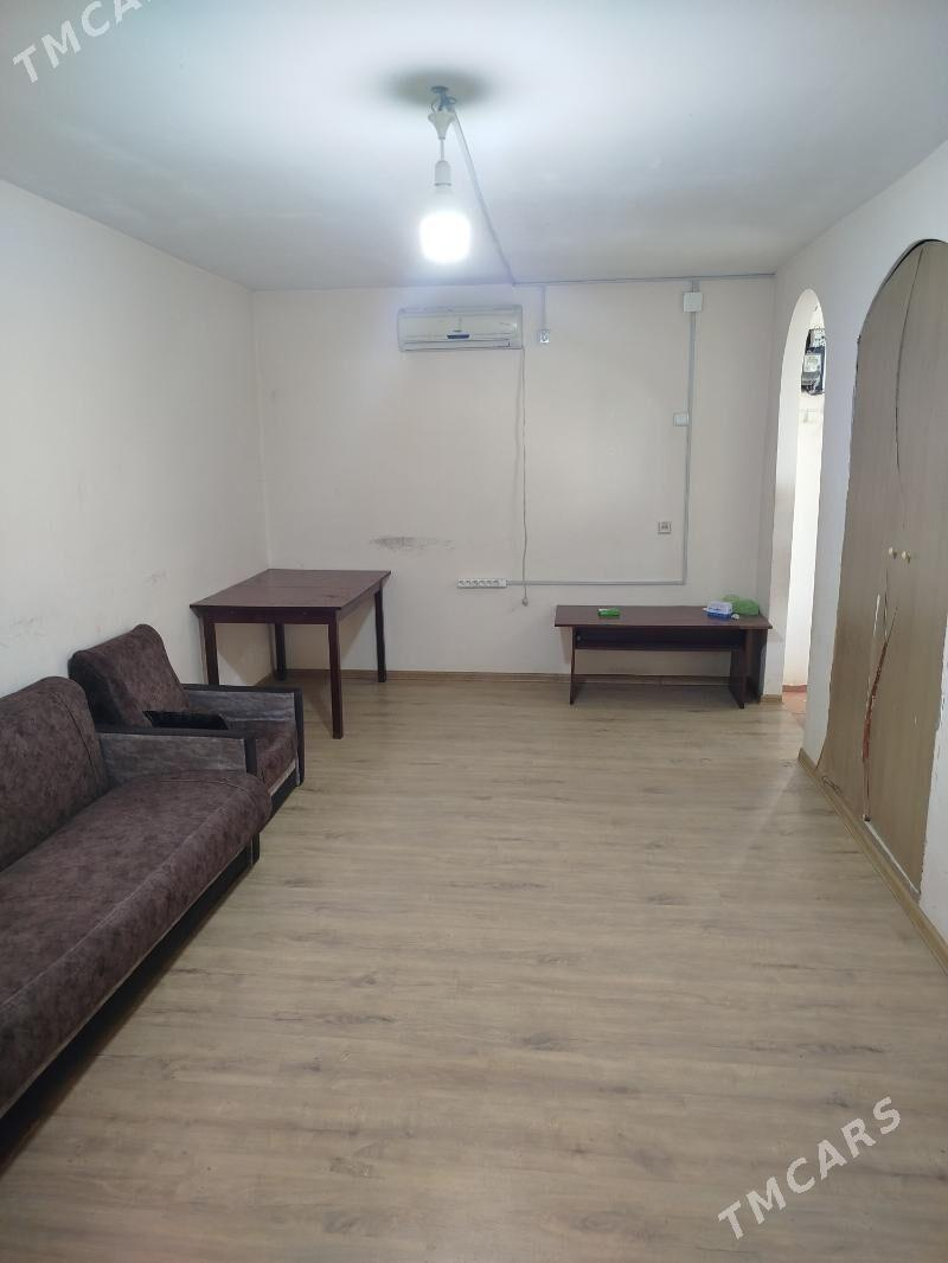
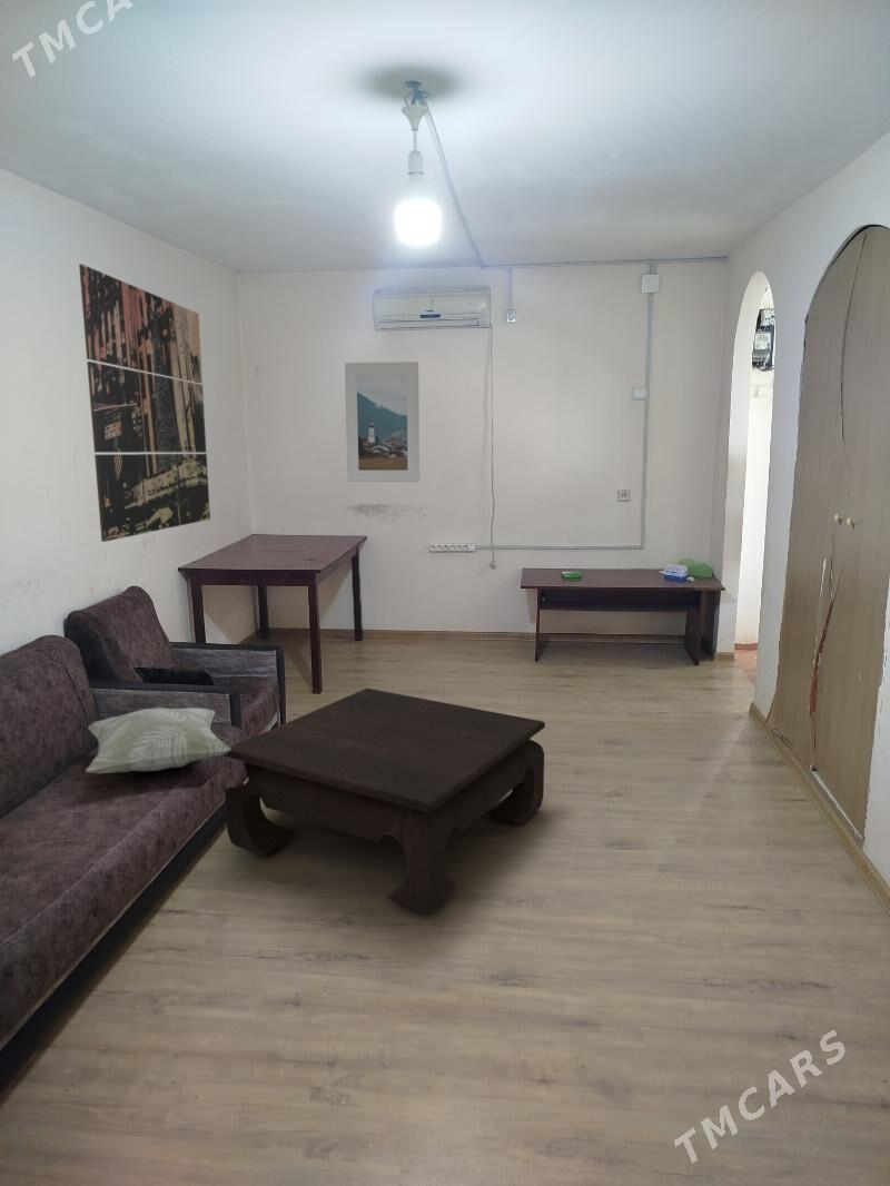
+ decorative pillow (156, 738)
+ coffee table (392, 782)
+ wall art (156, 414)
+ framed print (382, 423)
